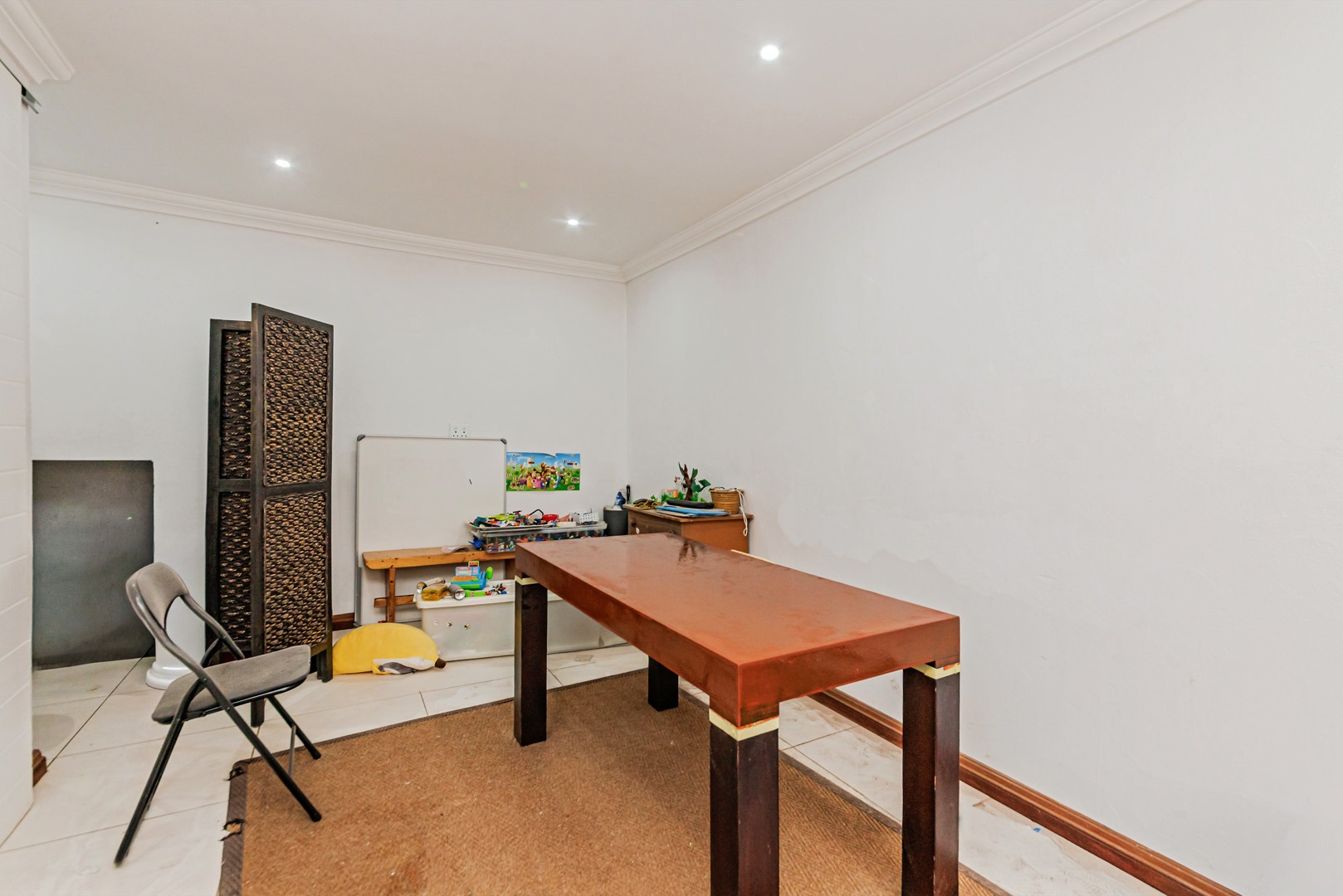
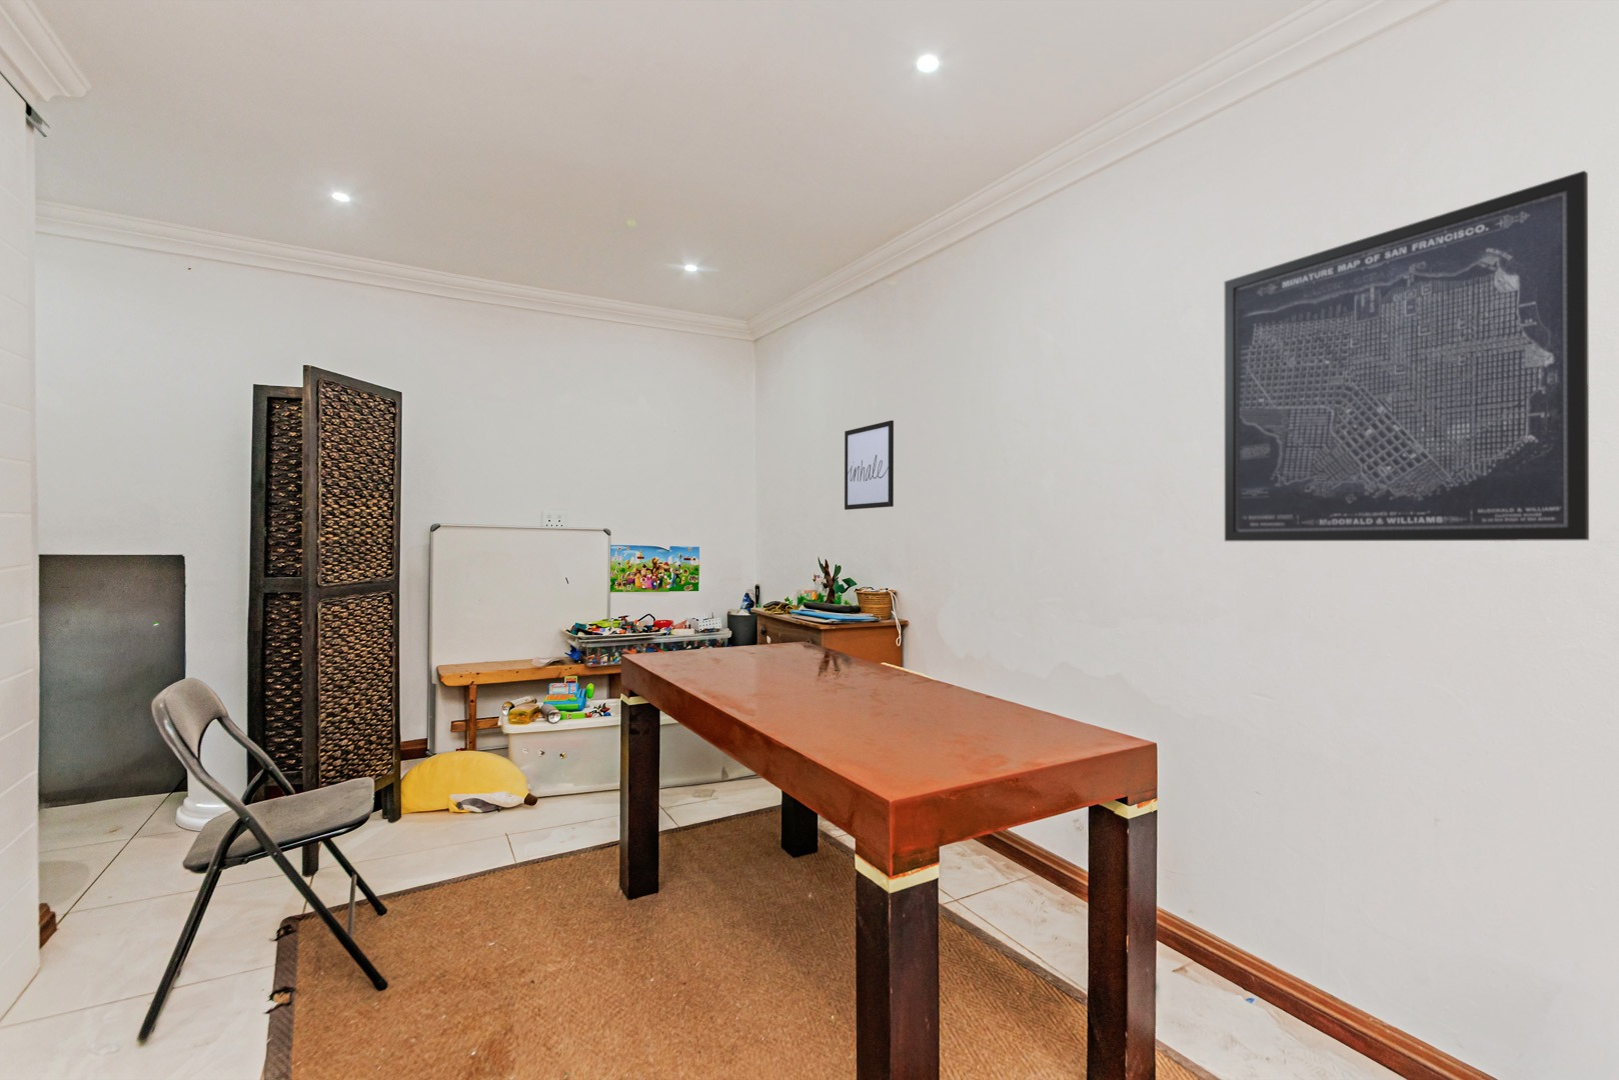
+ wall art (1374, 388)
+ wall art (868, 466)
